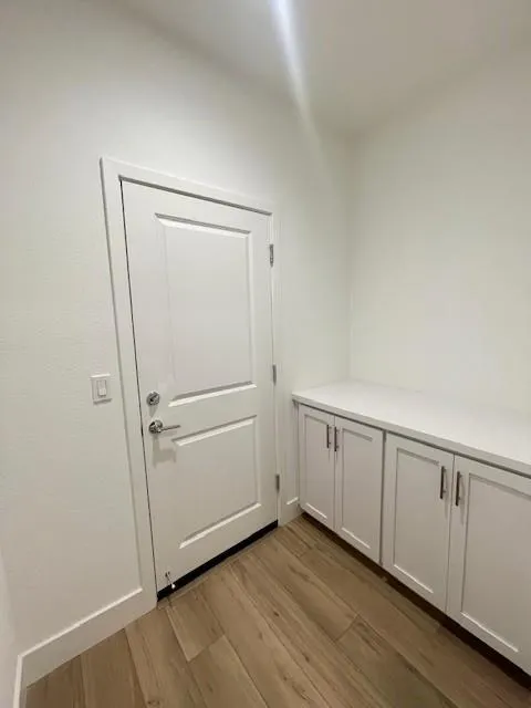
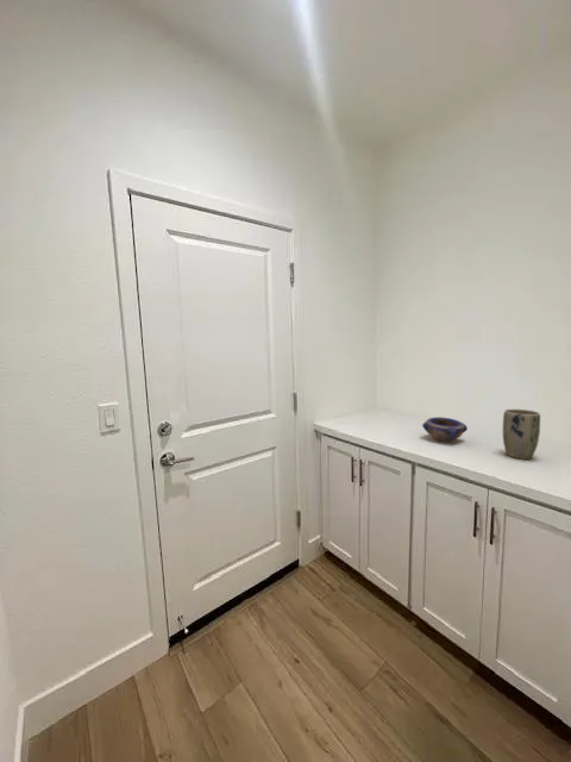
+ bowl (444, 430)
+ plant pot (520, 433)
